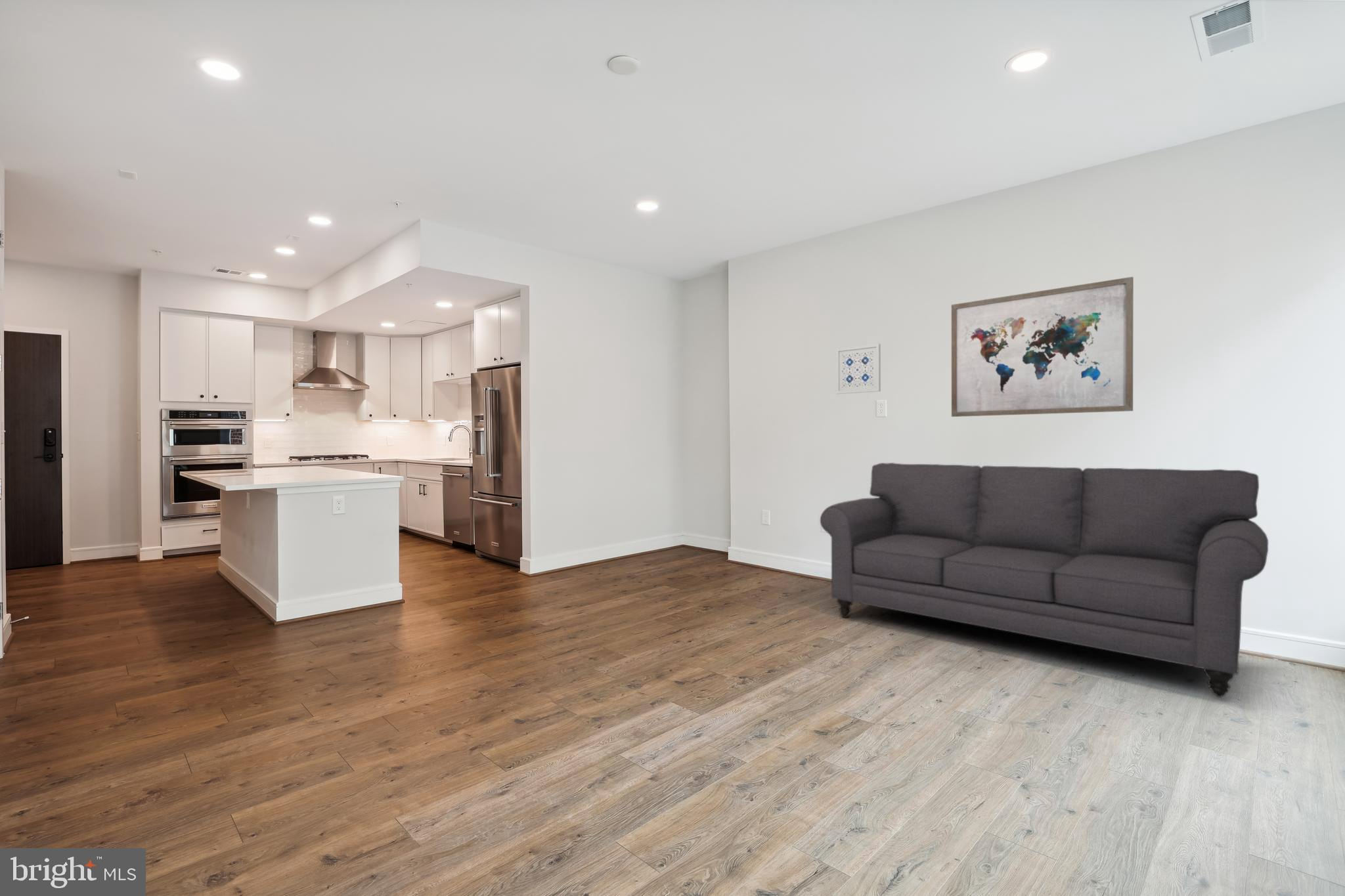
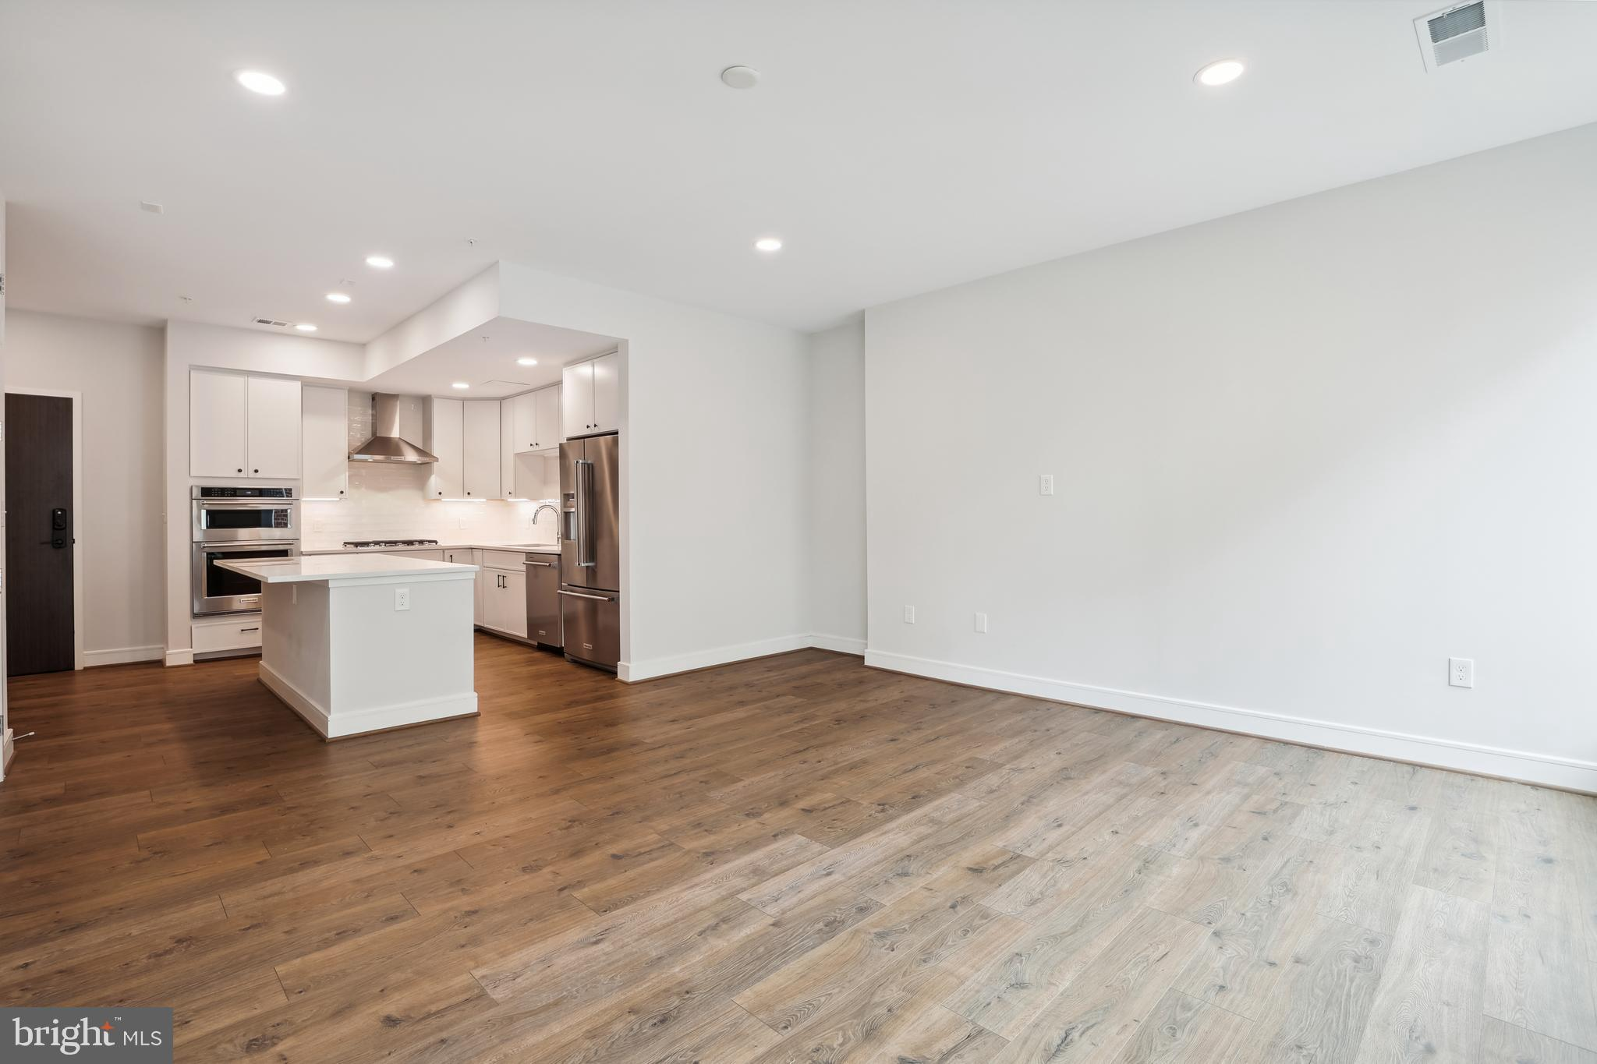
- wall art (858, 370)
- sofa (1017, 550)
- wall art (1034, 353)
